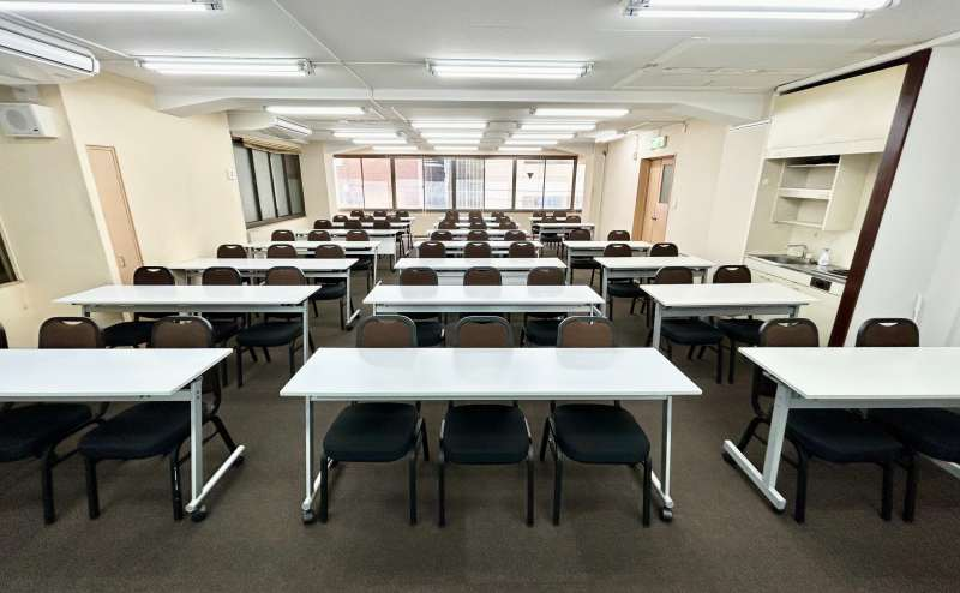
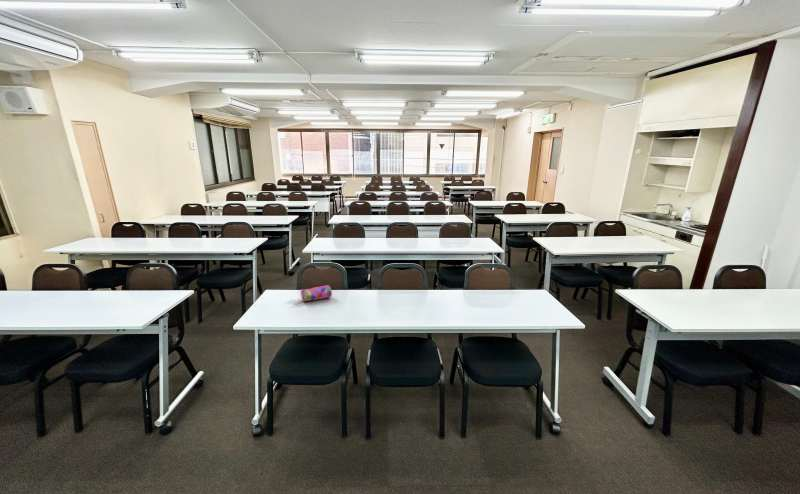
+ pencil case (316, 293)
